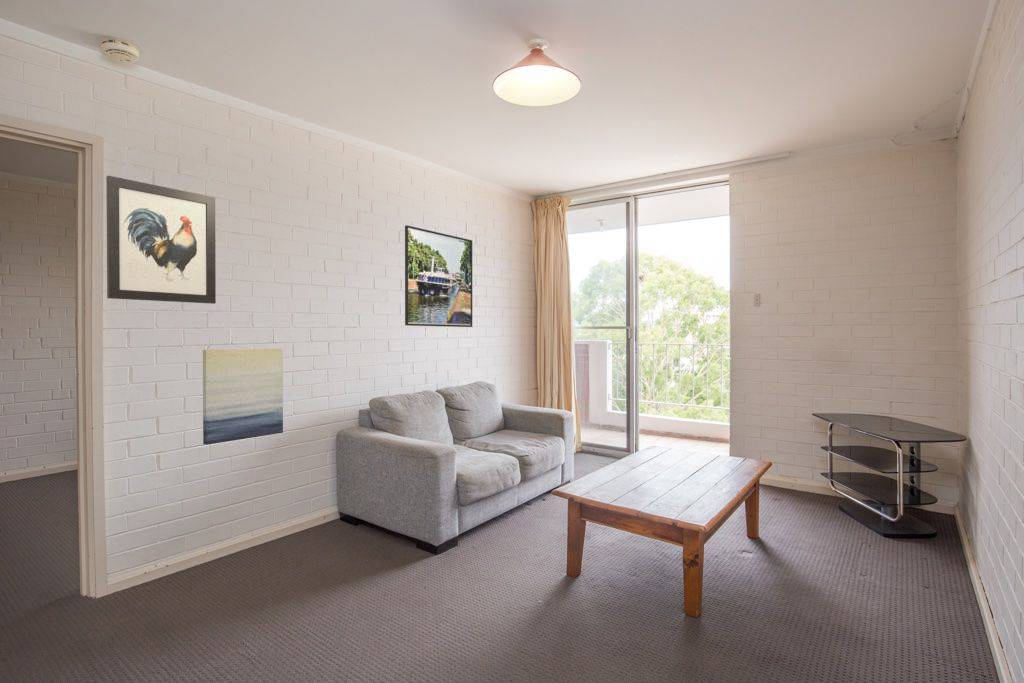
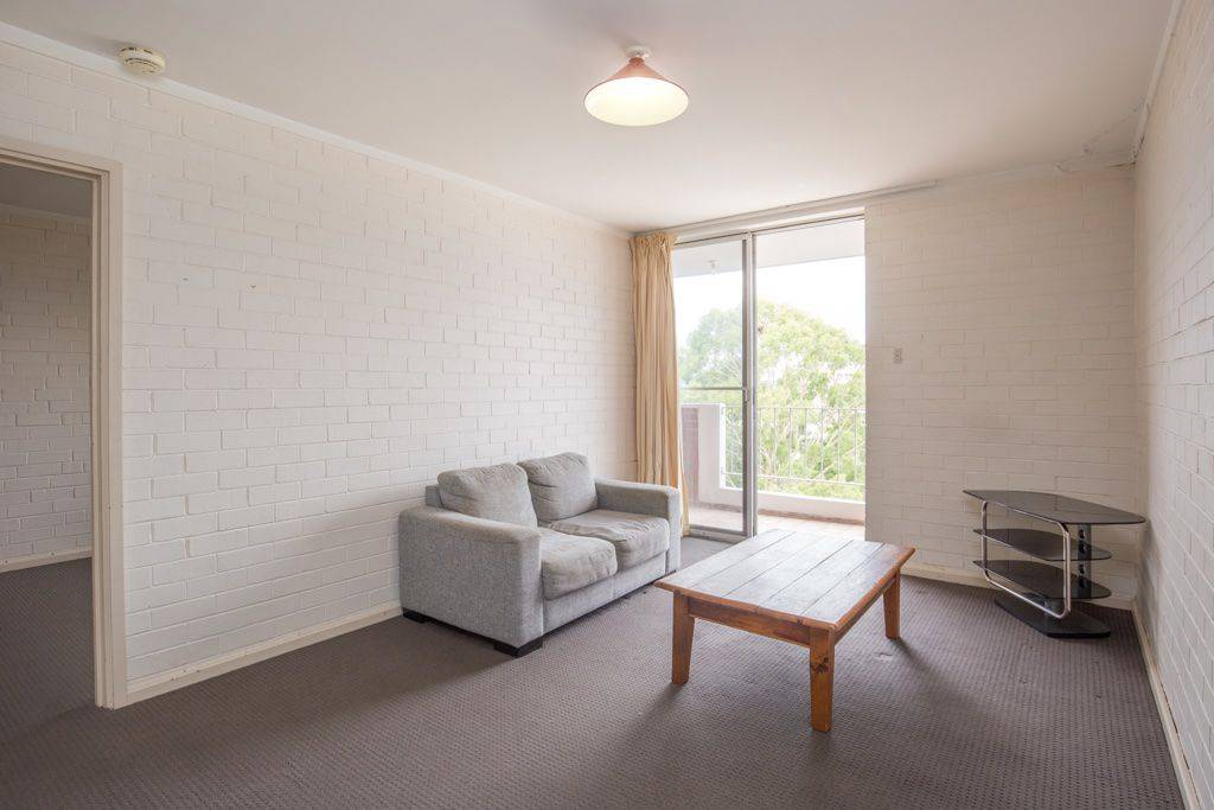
- wall art (164, 244)
- wall art (245, 393)
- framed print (441, 279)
